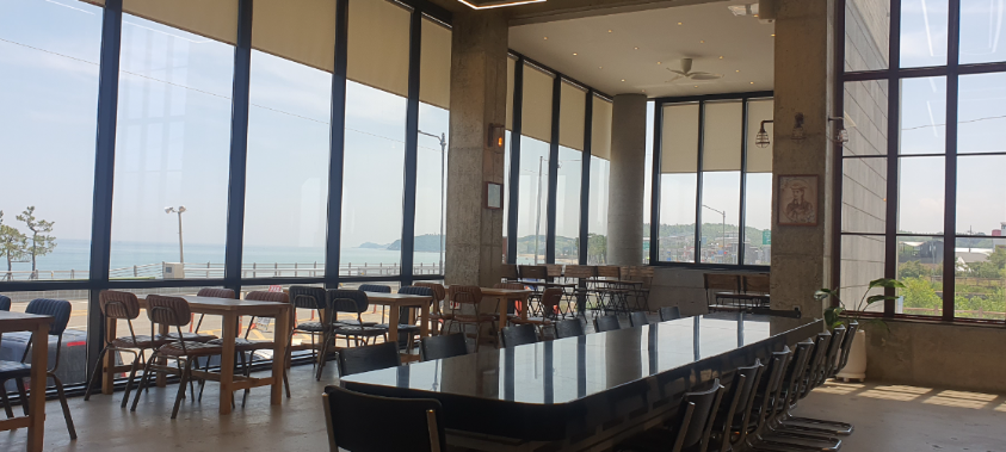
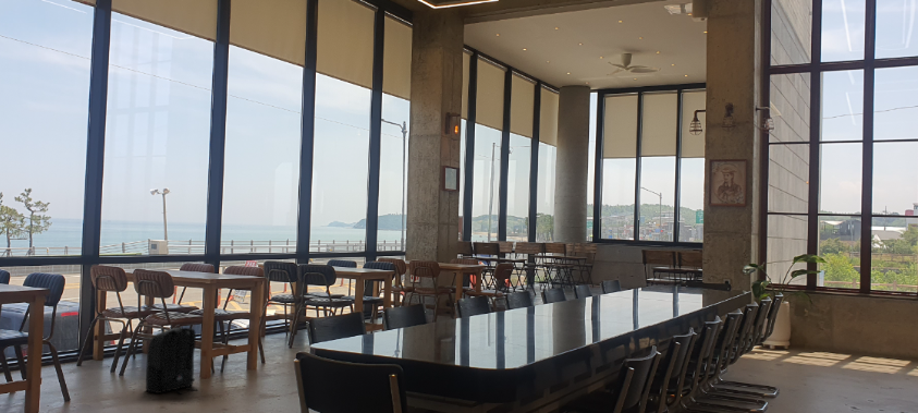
+ backpack (174, 356)
